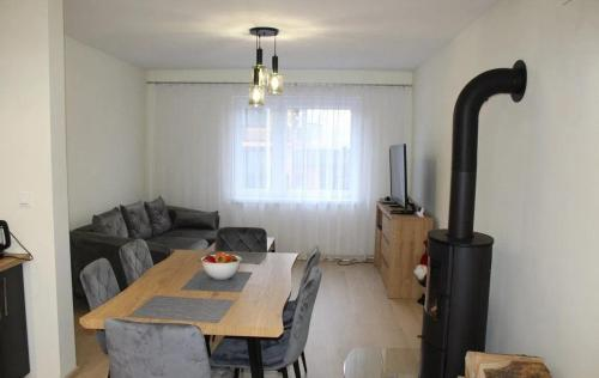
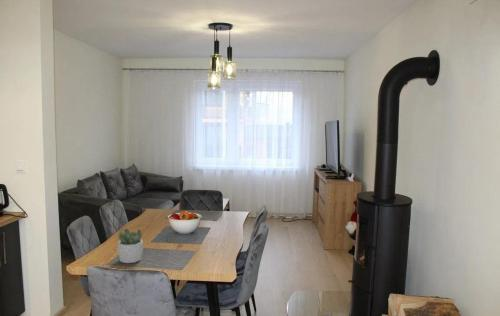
+ succulent plant (130, 245)
